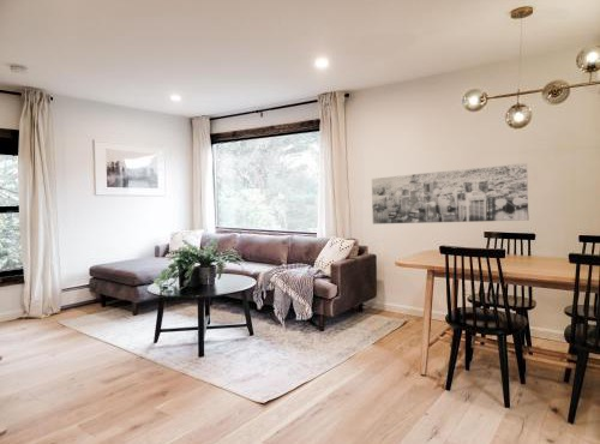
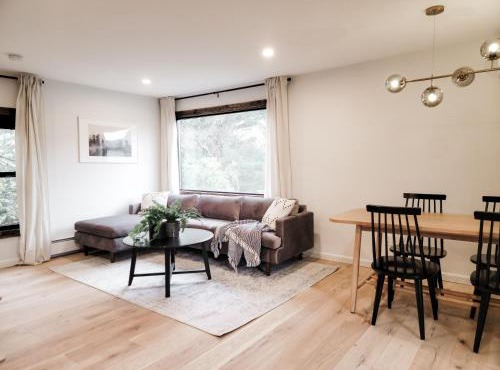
- wall art (440, 197)
